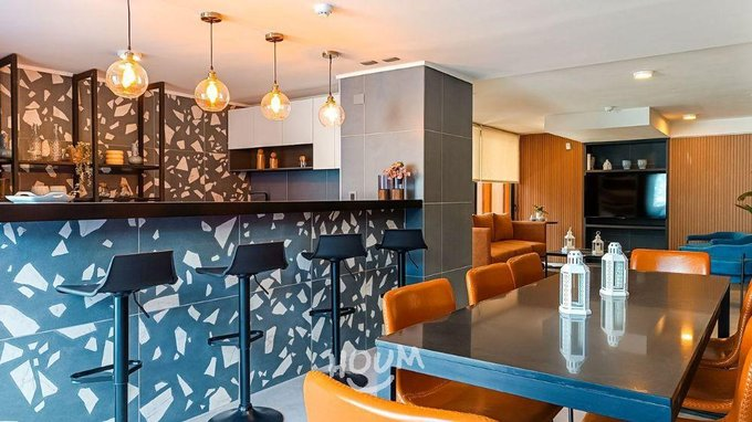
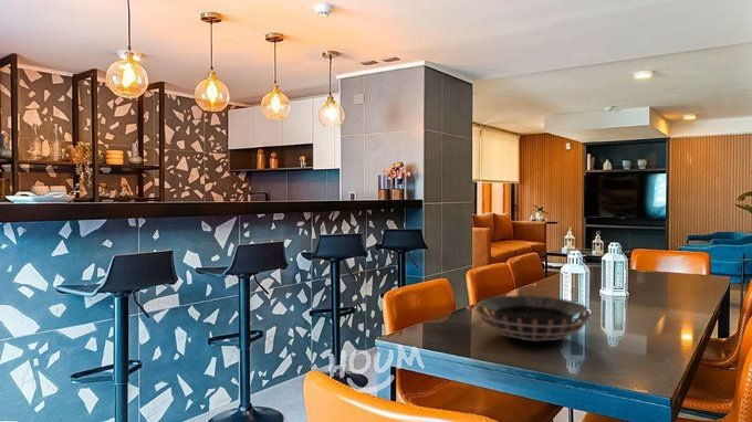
+ decorative bowl (530, 320)
